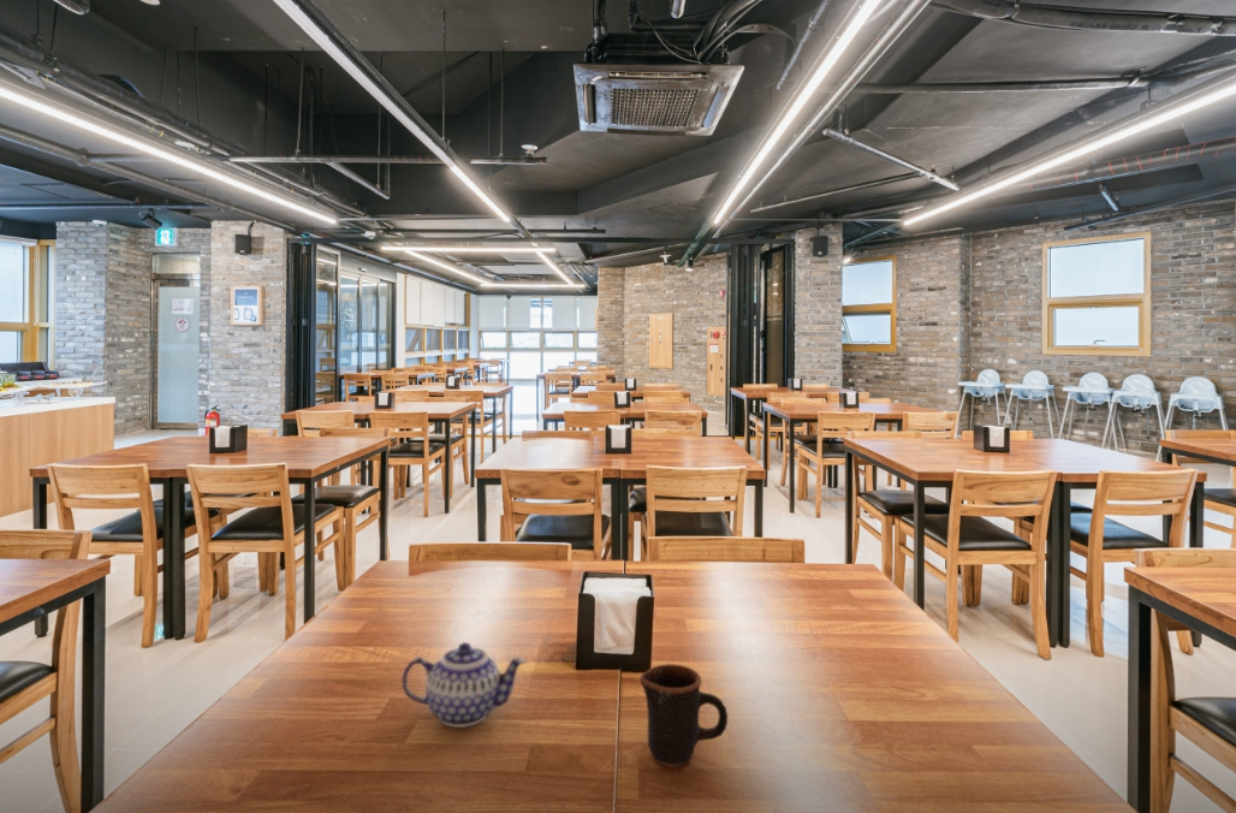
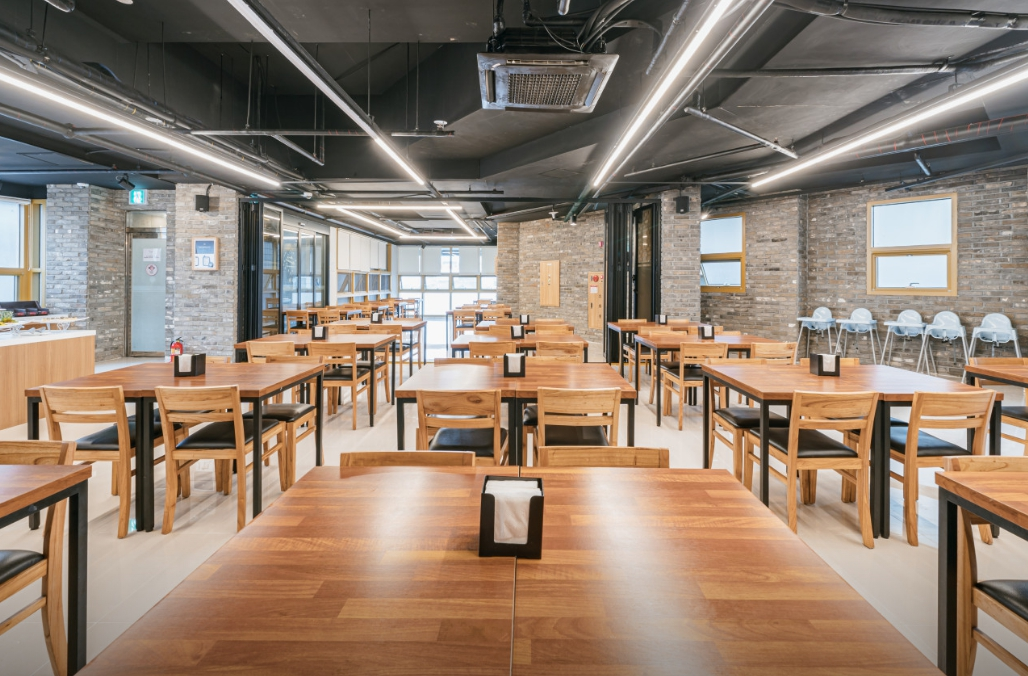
- mug (683, 714)
- teapot (464, 678)
